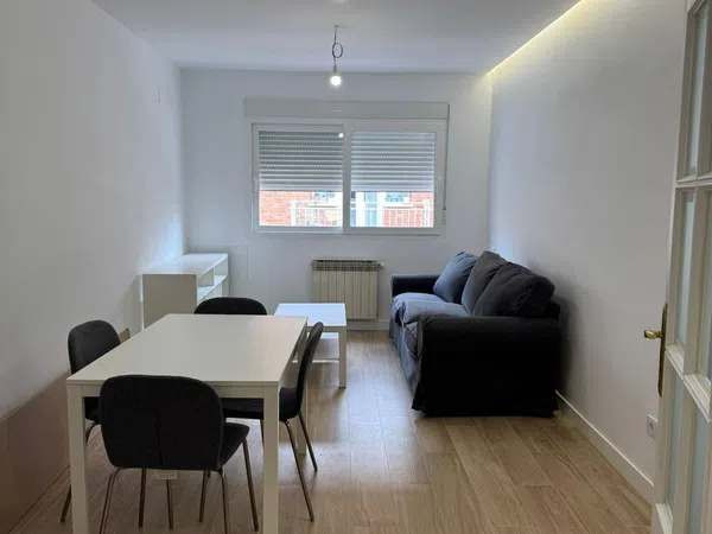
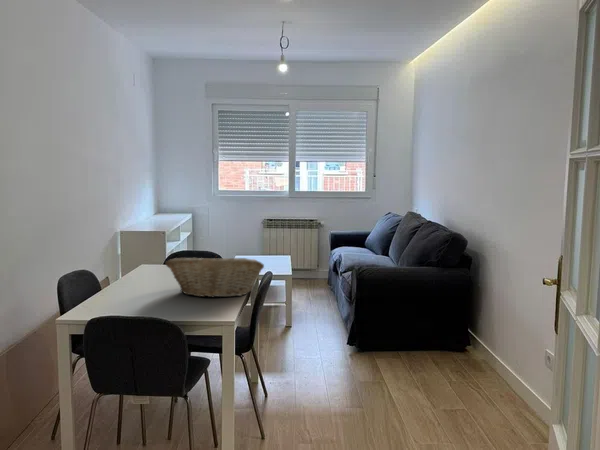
+ fruit basket (215, 272)
